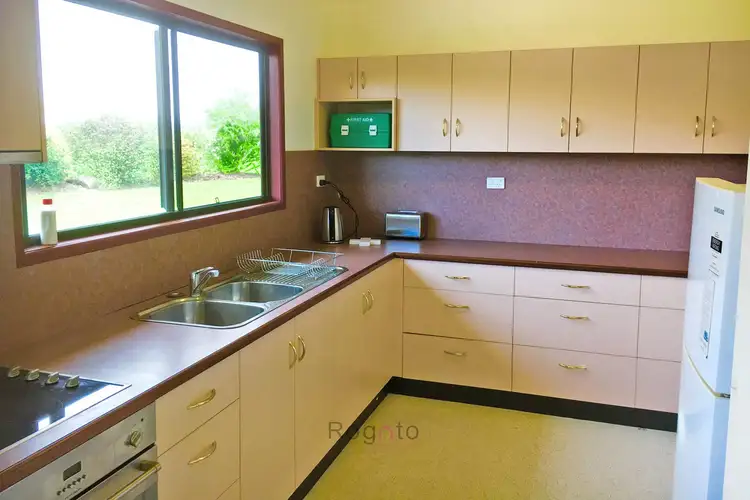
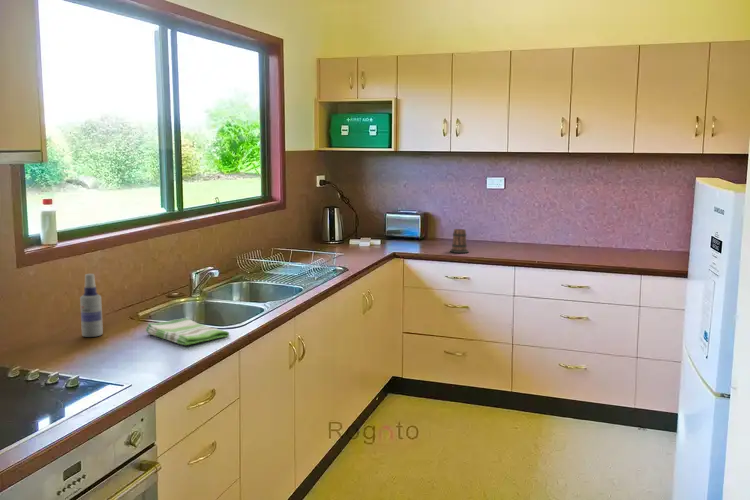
+ mug (460, 240)
+ dish towel (187, 329)
+ spray bottle (91, 304)
